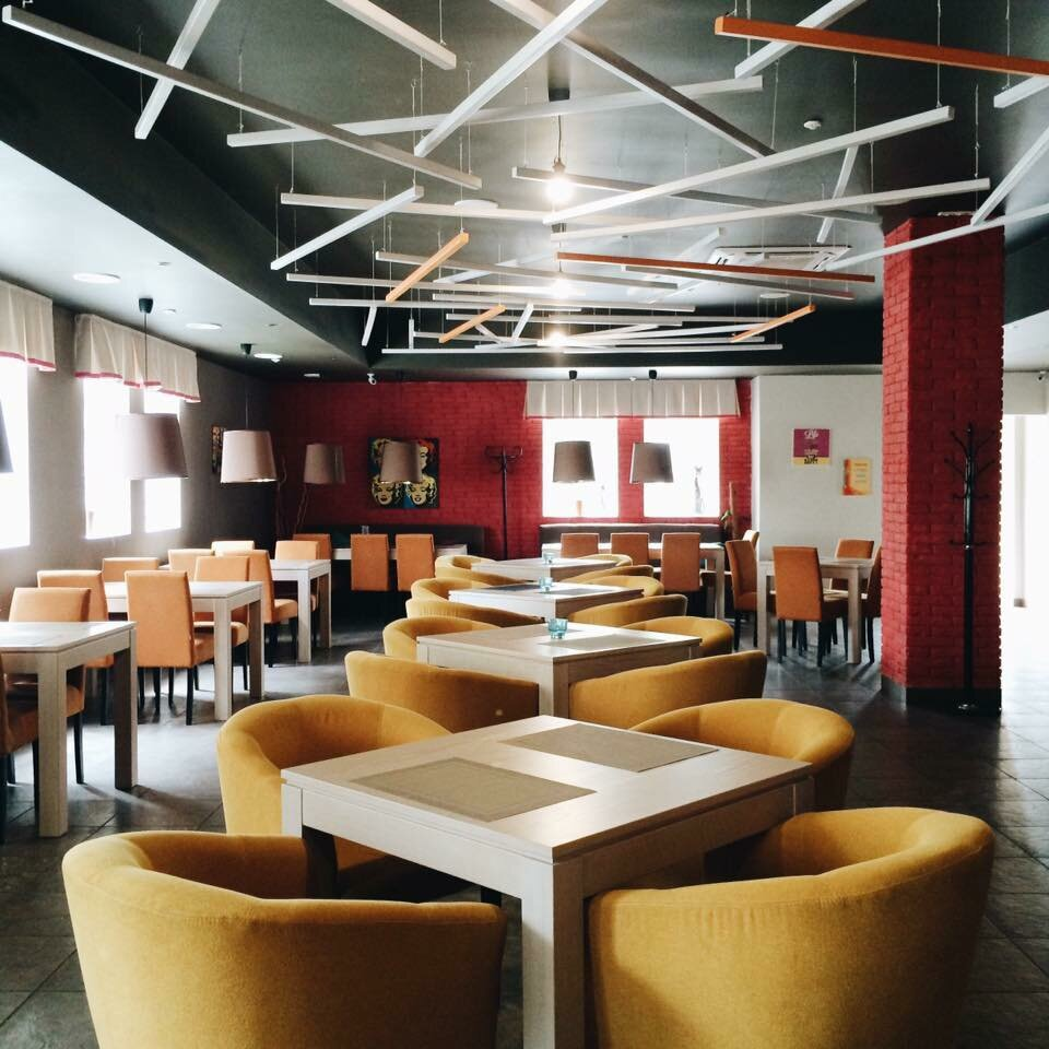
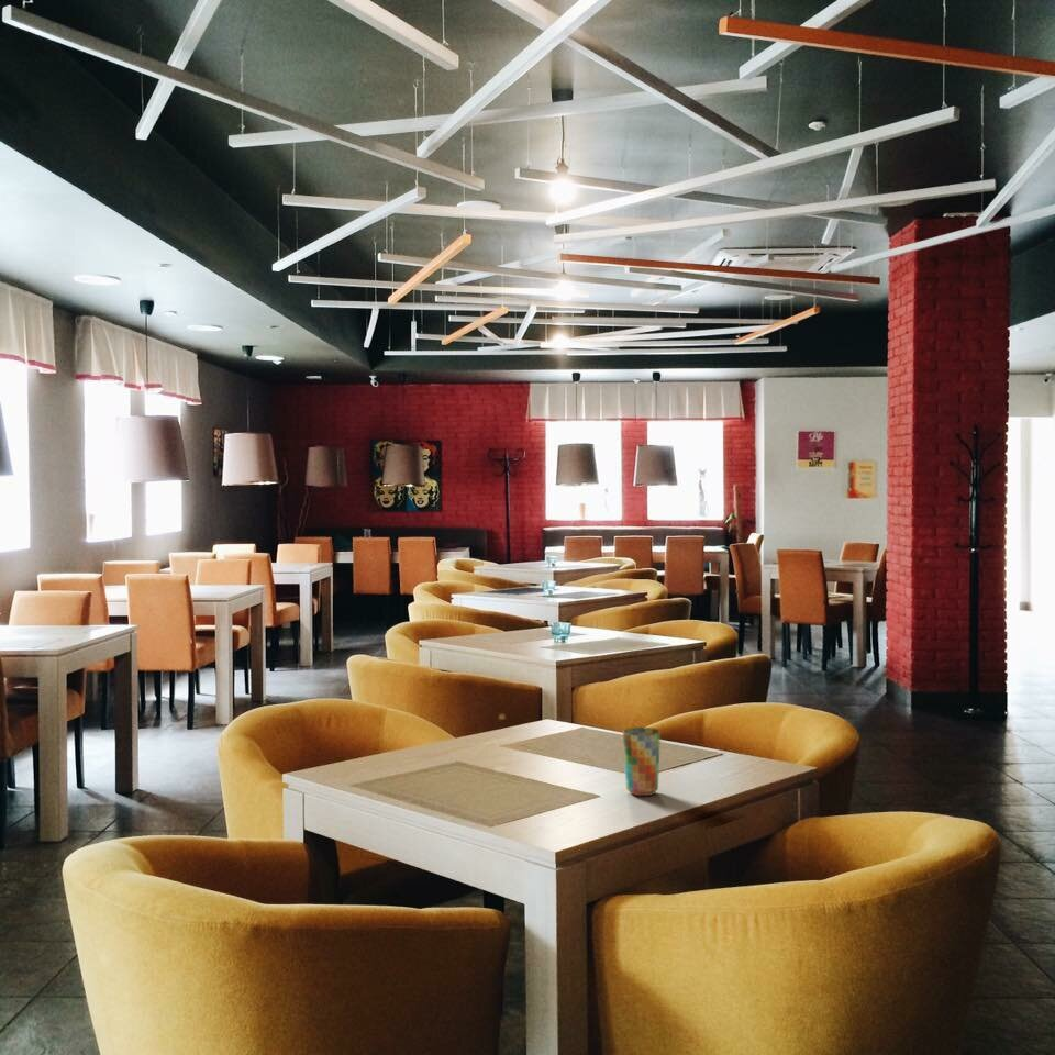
+ cup (642, 762)
